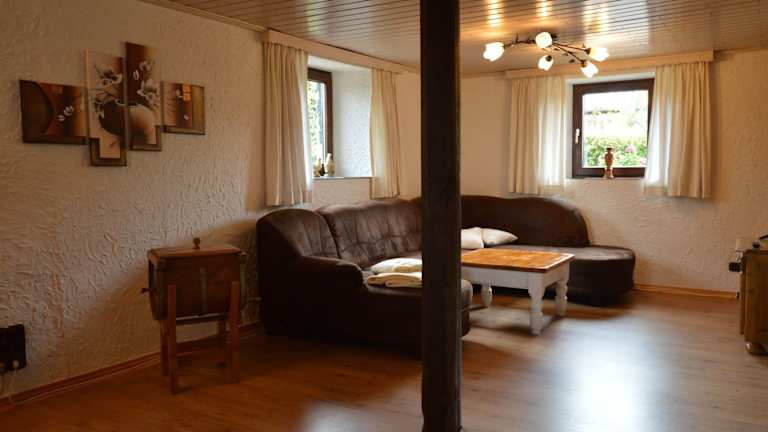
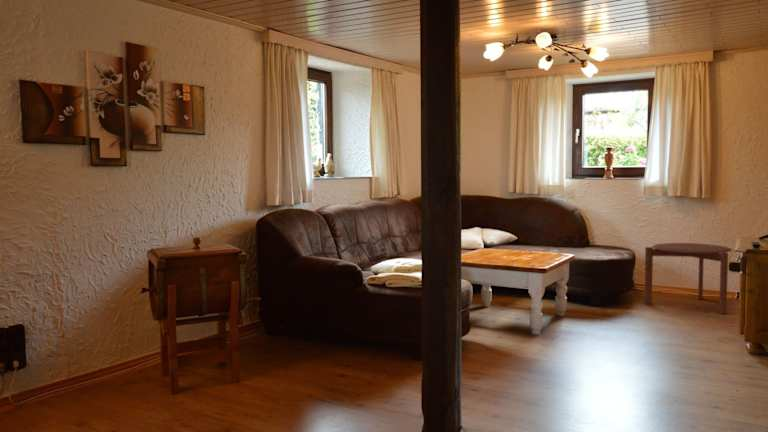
+ side table (699, 275)
